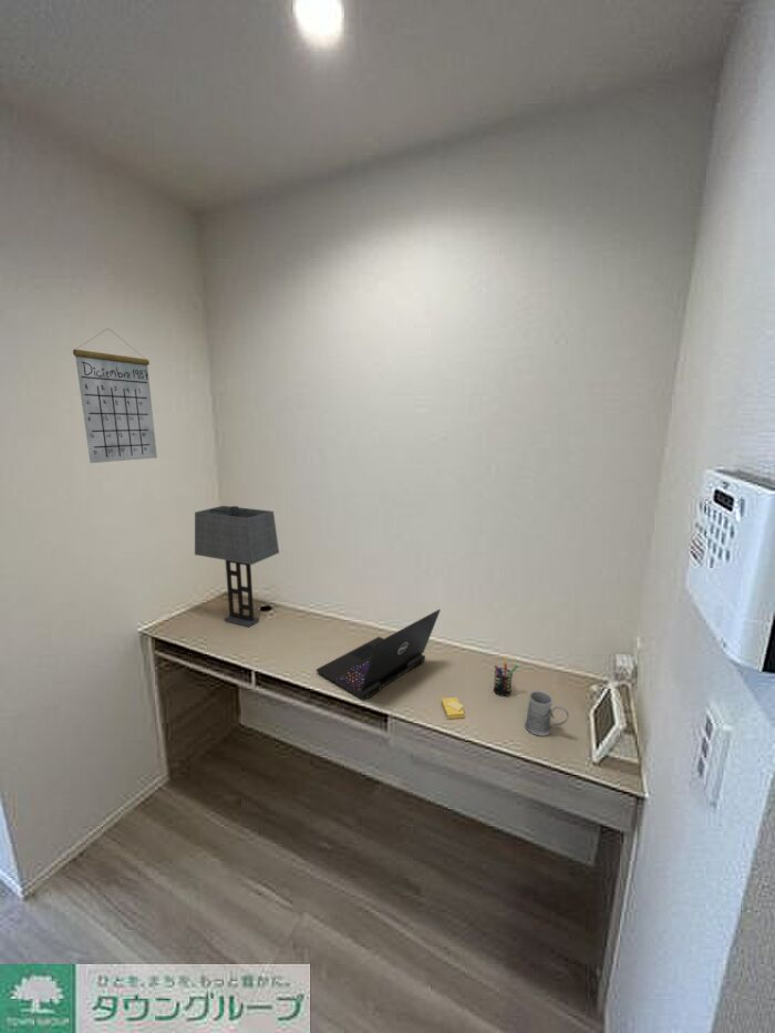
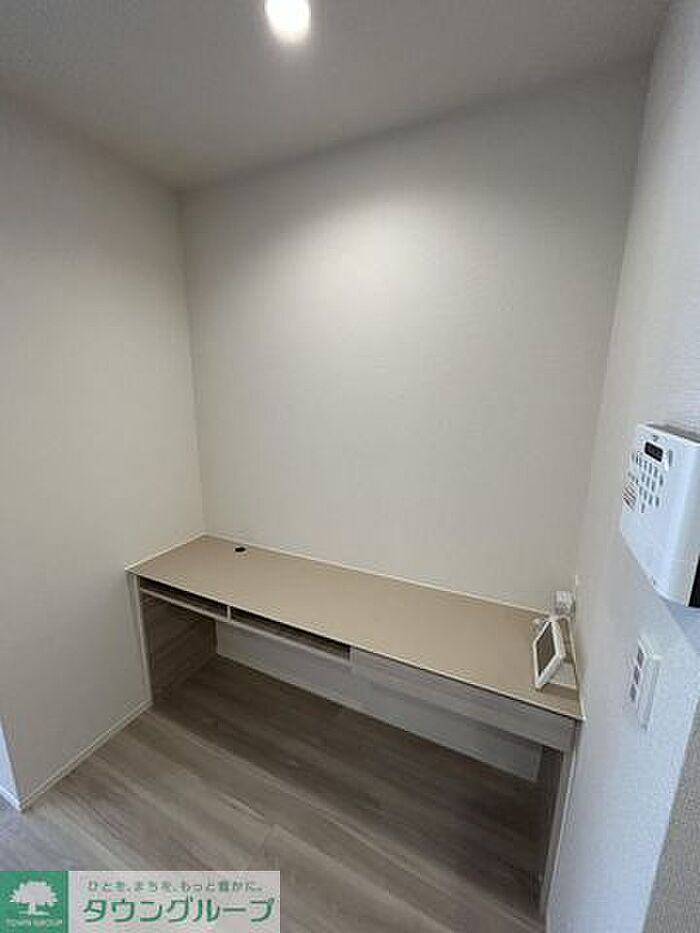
- calendar (117, 395)
- table lamp (238, 565)
- laptop (378, 641)
- sticky notes (452, 706)
- pen holder (505, 675)
- mug (546, 715)
